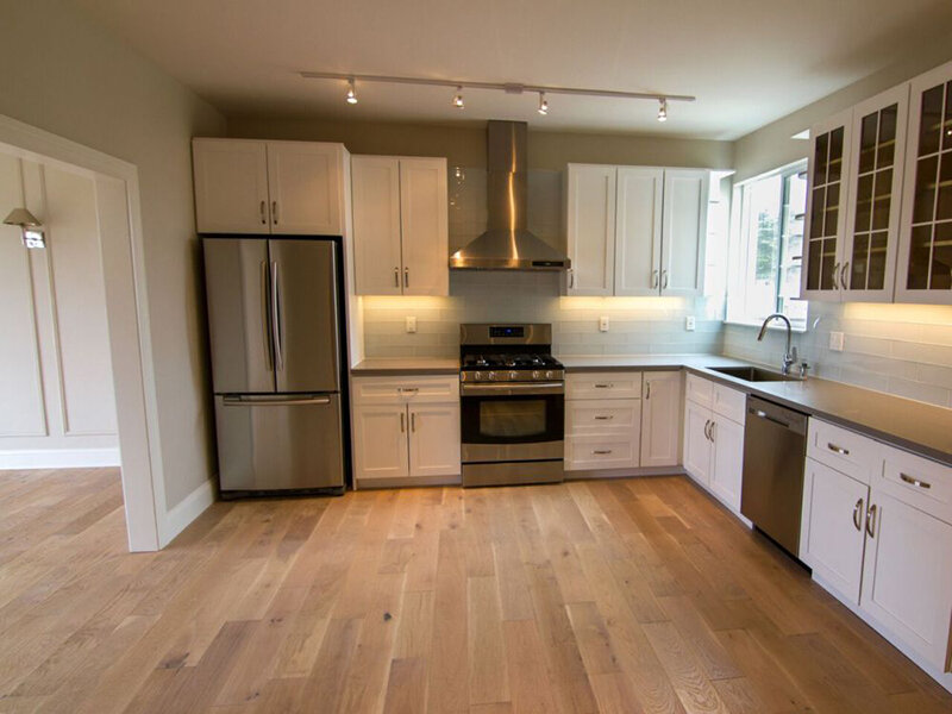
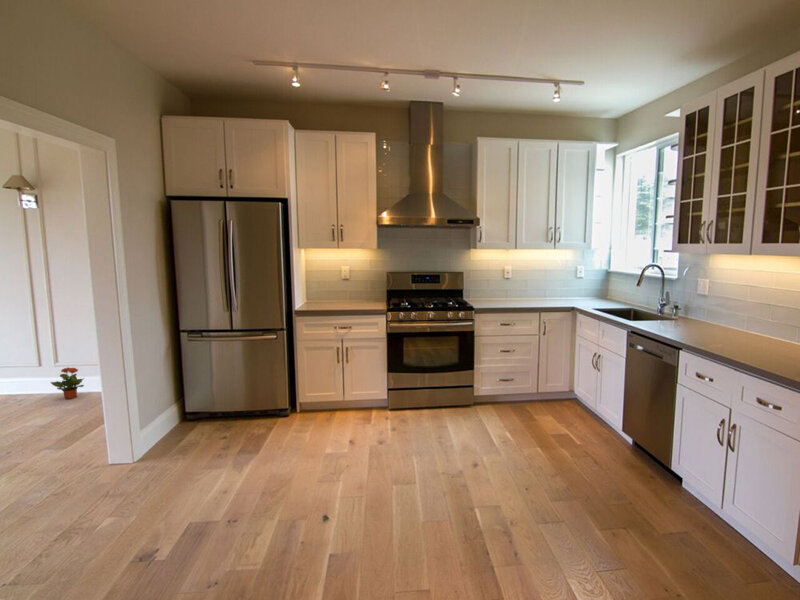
+ potted plant (70, 382)
